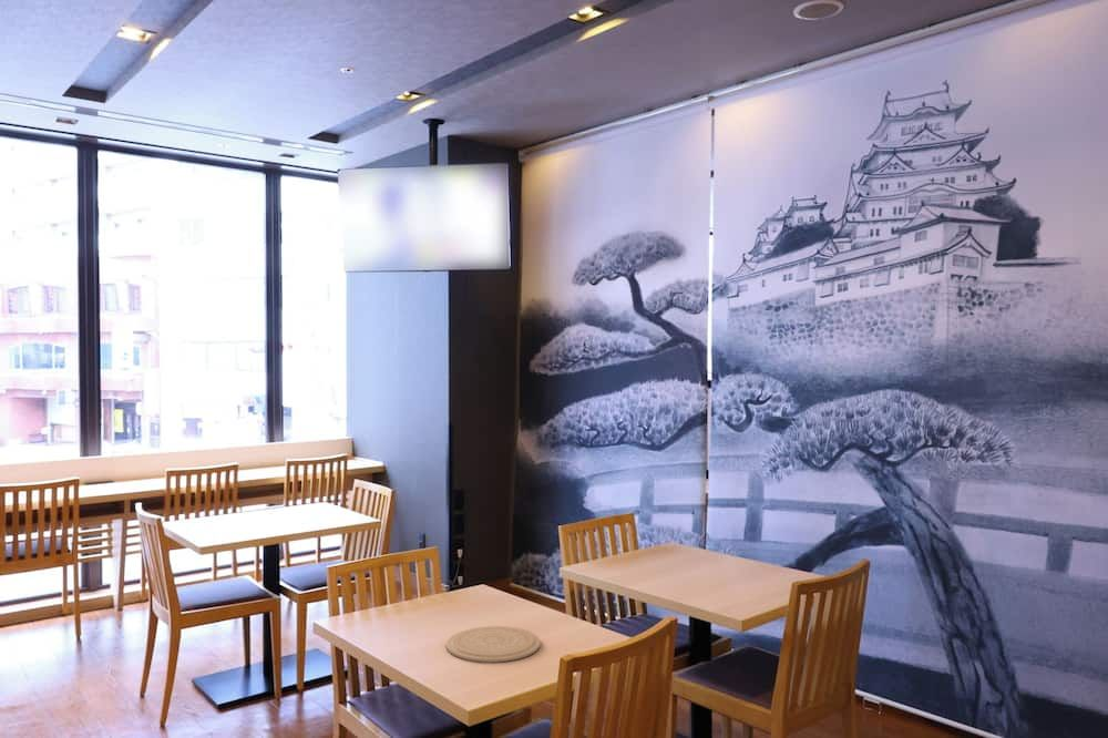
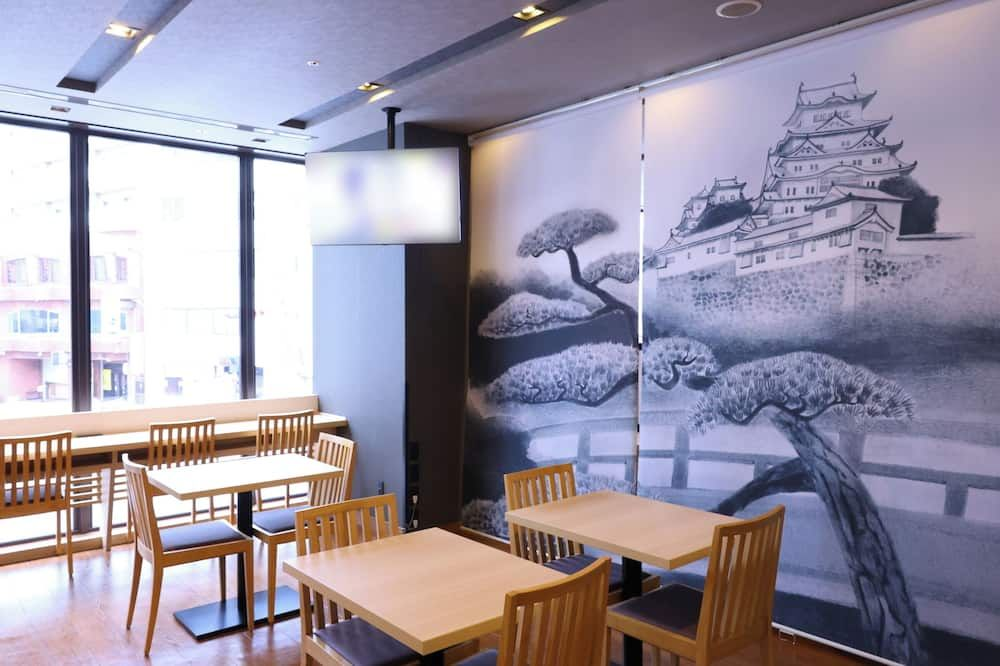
- plate (493, 642)
